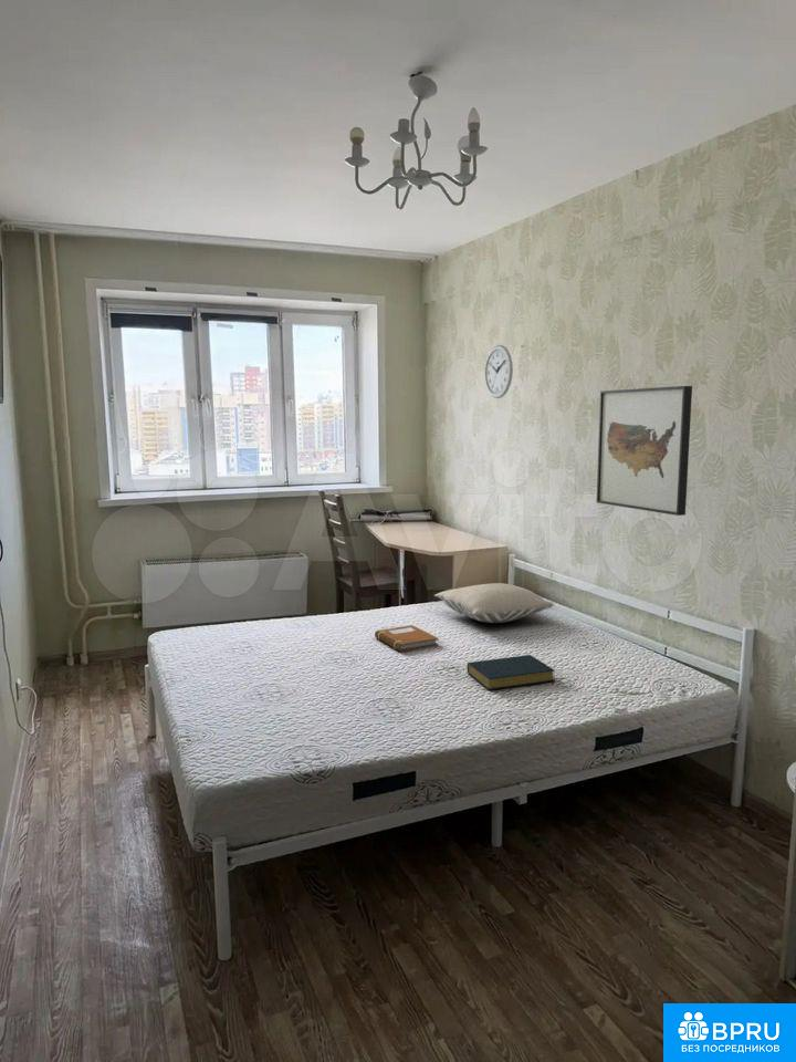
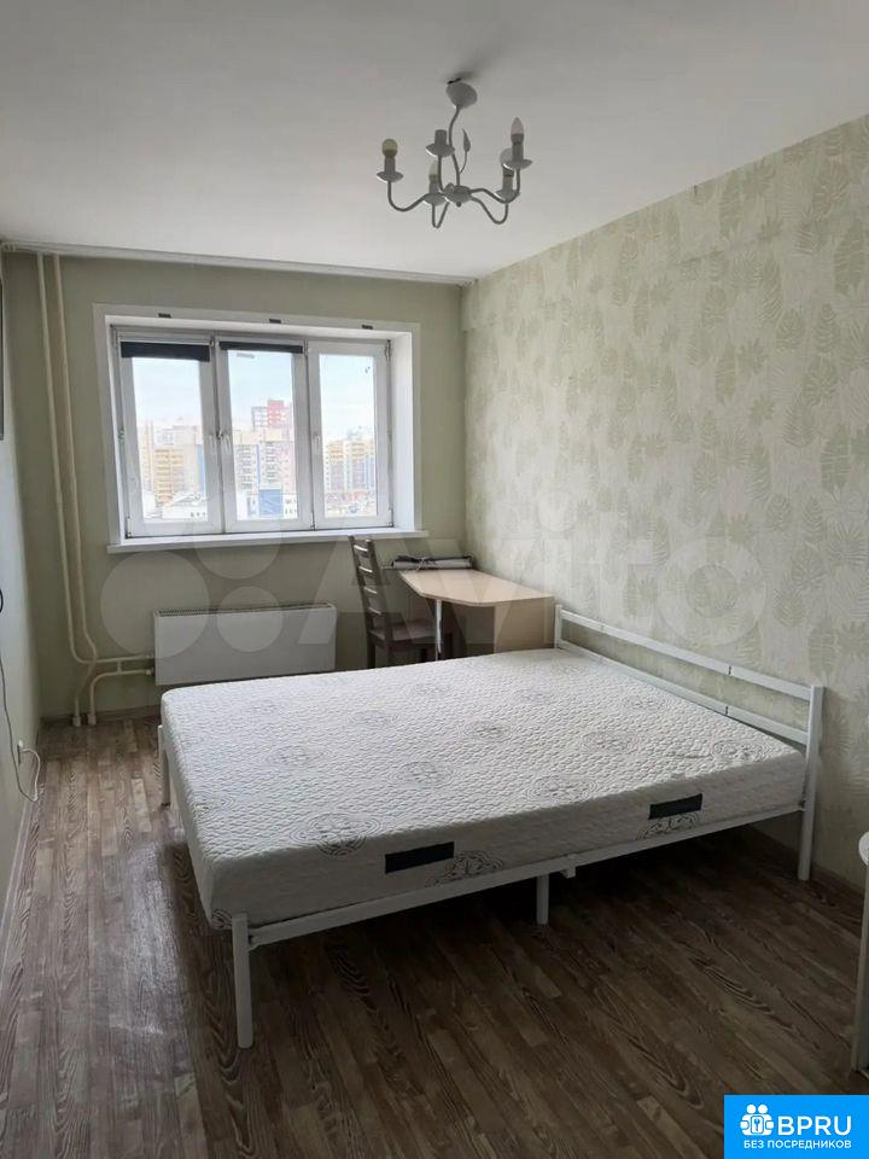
- wall art (640, 449)
- pillow (491, 601)
- hardback book (510, 671)
- wall clock (496, 372)
- notebook (405, 637)
